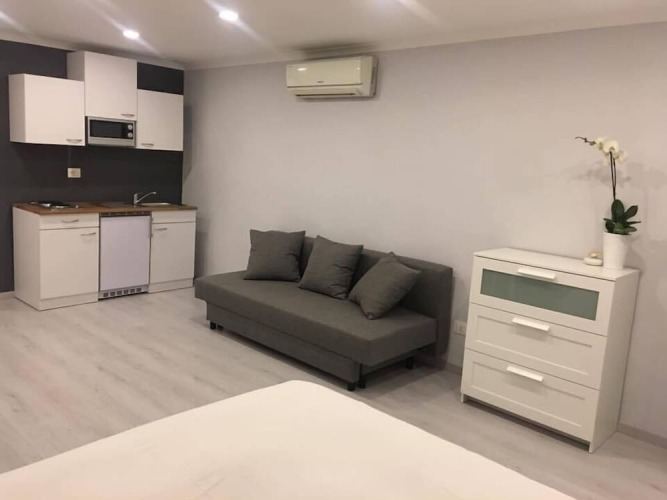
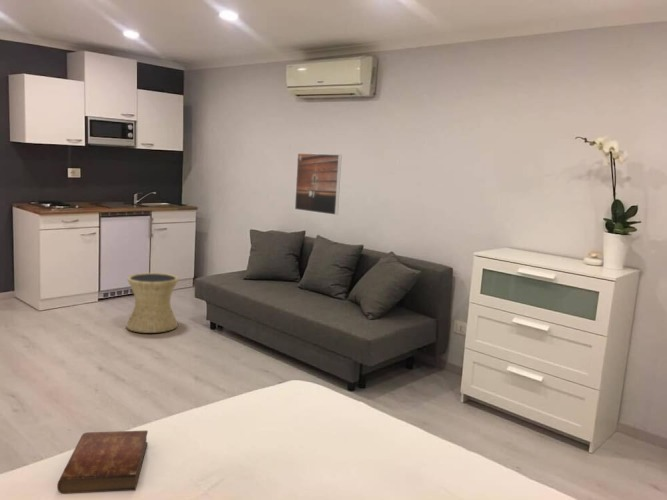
+ bible (106, 459)
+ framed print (317, 183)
+ side table (152, 301)
